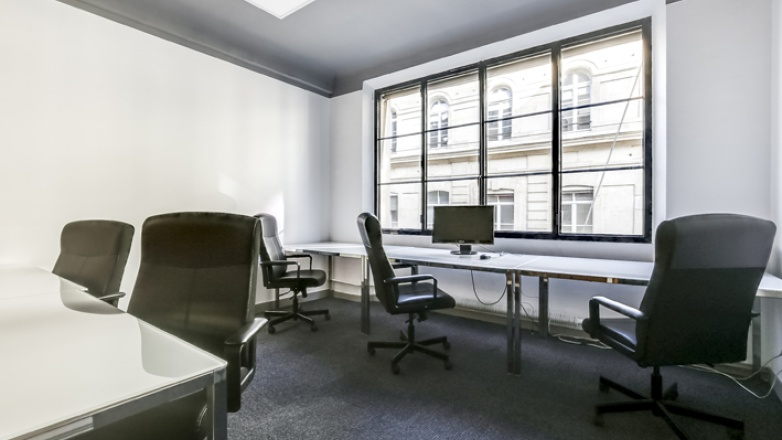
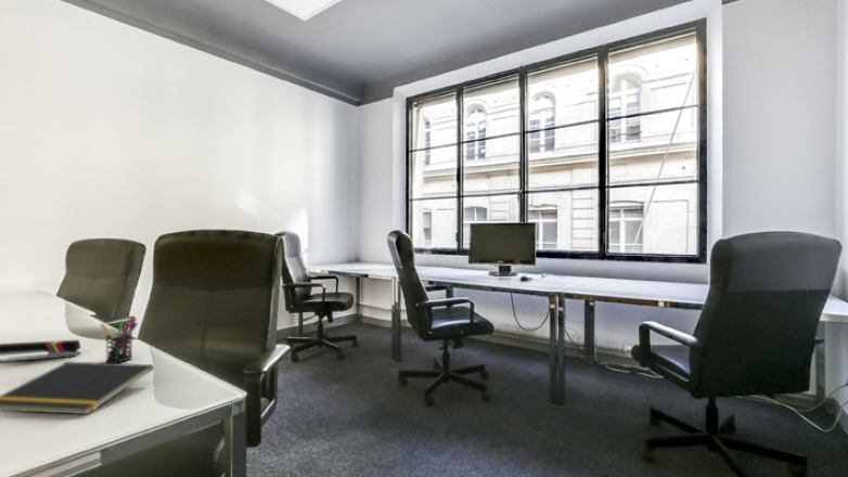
+ pen holder (120, 337)
+ notepad (76, 385)
+ stapler (38, 349)
